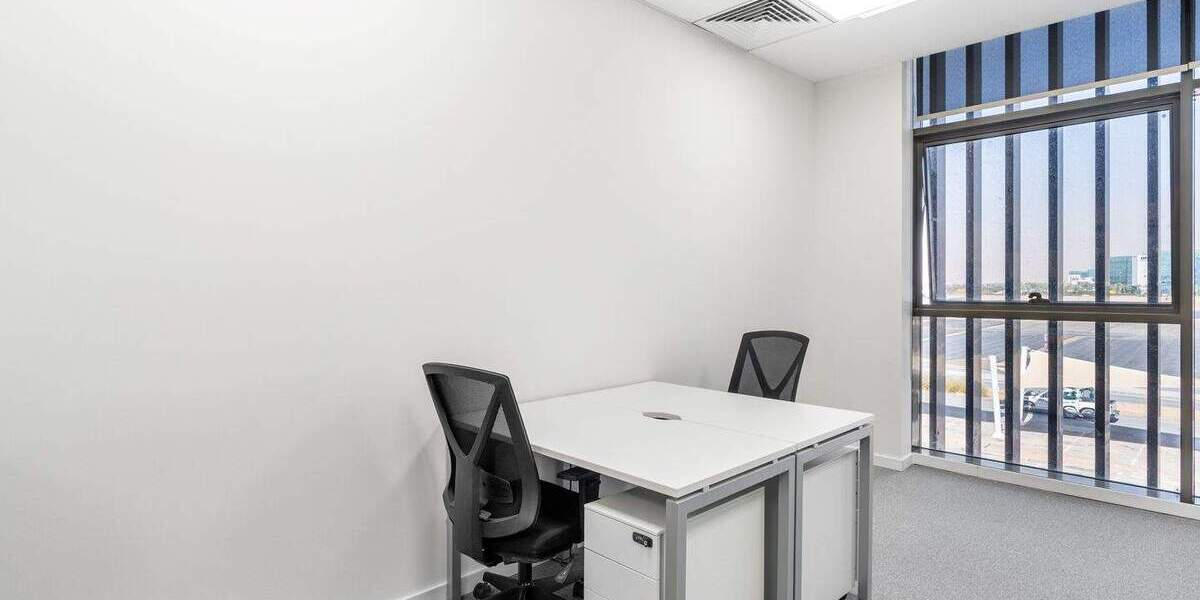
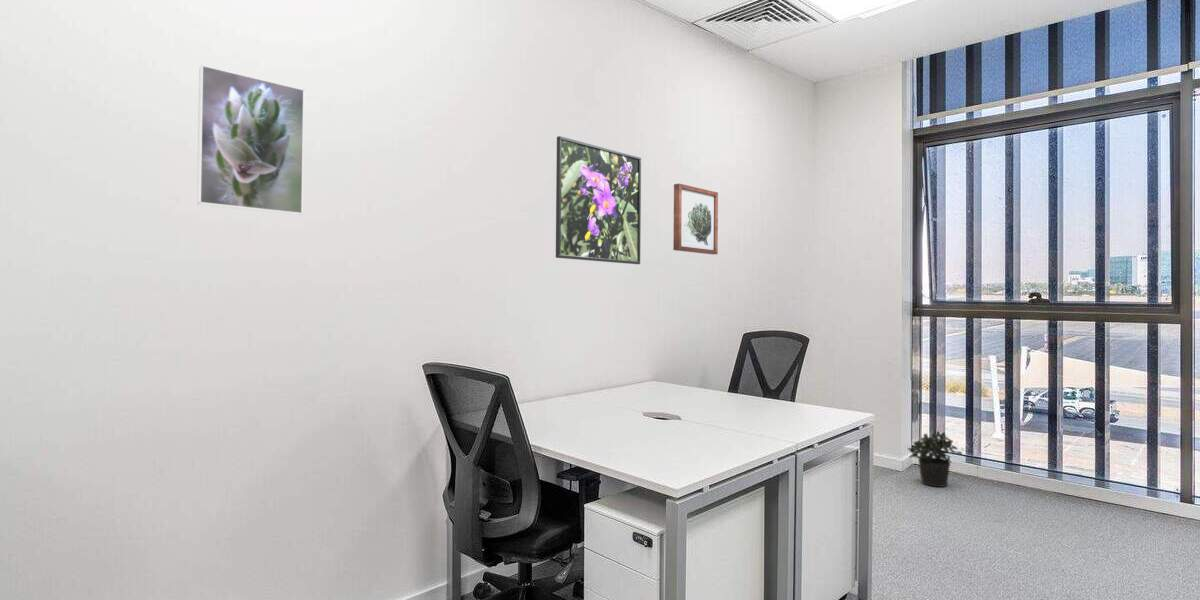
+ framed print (253, 144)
+ wall art (696, 220)
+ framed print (601, 204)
+ potted plant (936, 457)
